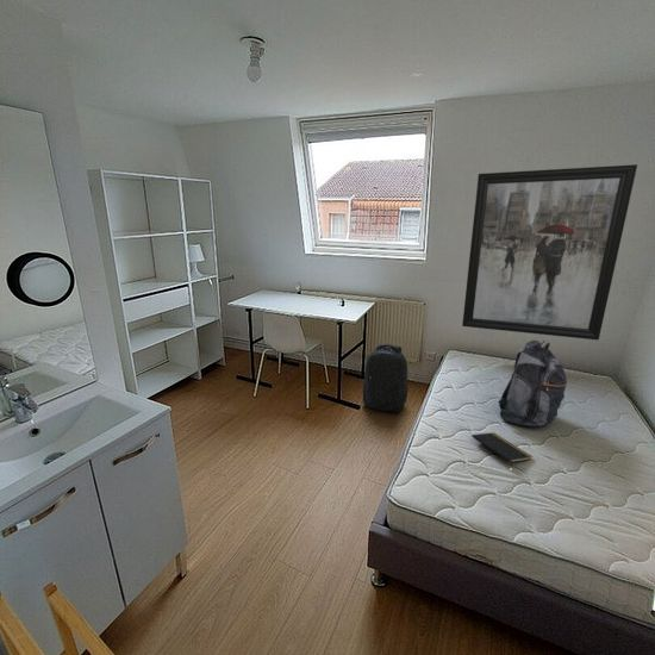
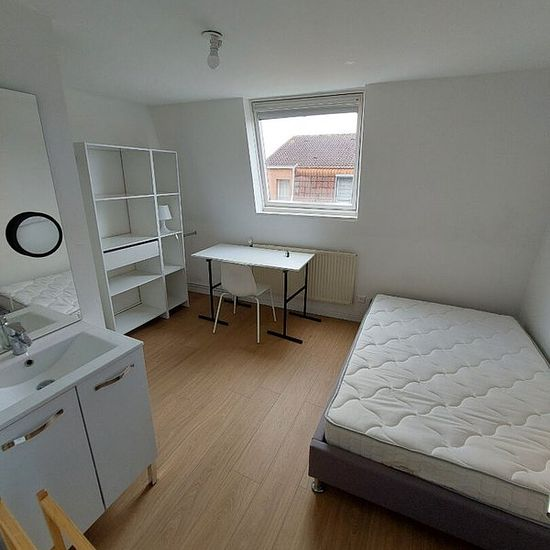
- wall art (537, 256)
- notepad (500, 445)
- backpack (530, 379)
- backpack (386, 375)
